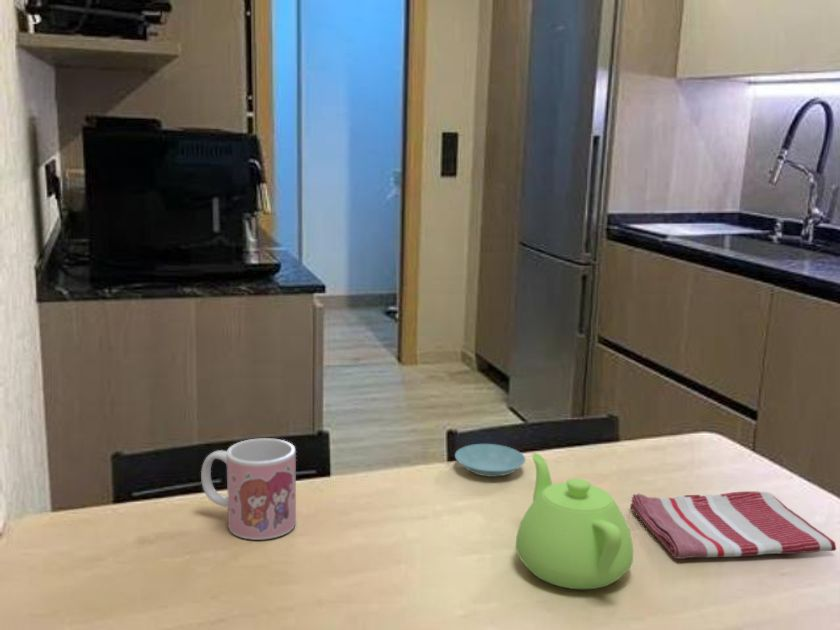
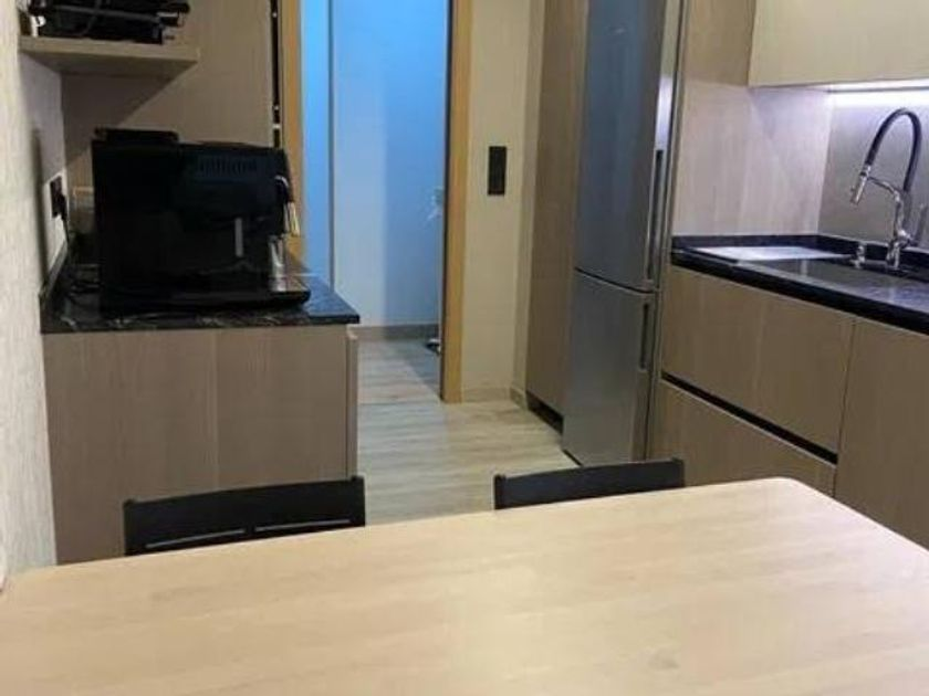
- dish towel (727, 522)
- mug (250, 485)
- teapot (571, 521)
- saucer (489, 462)
